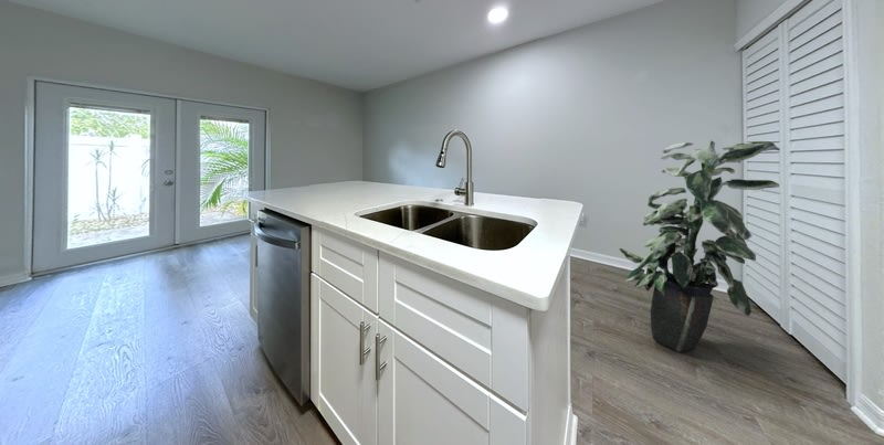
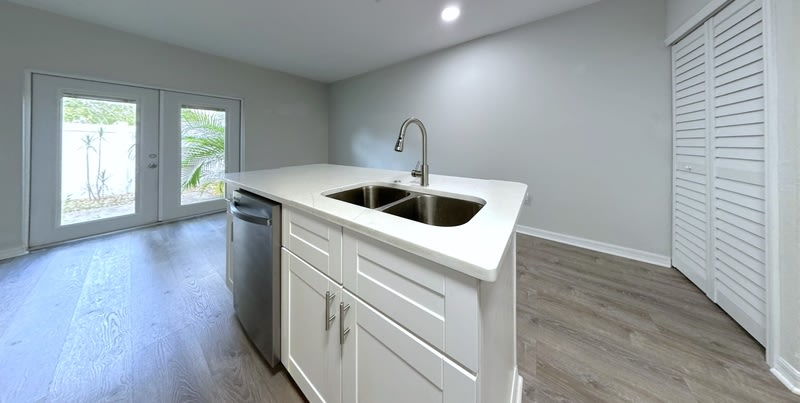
- indoor plant (690, 244)
